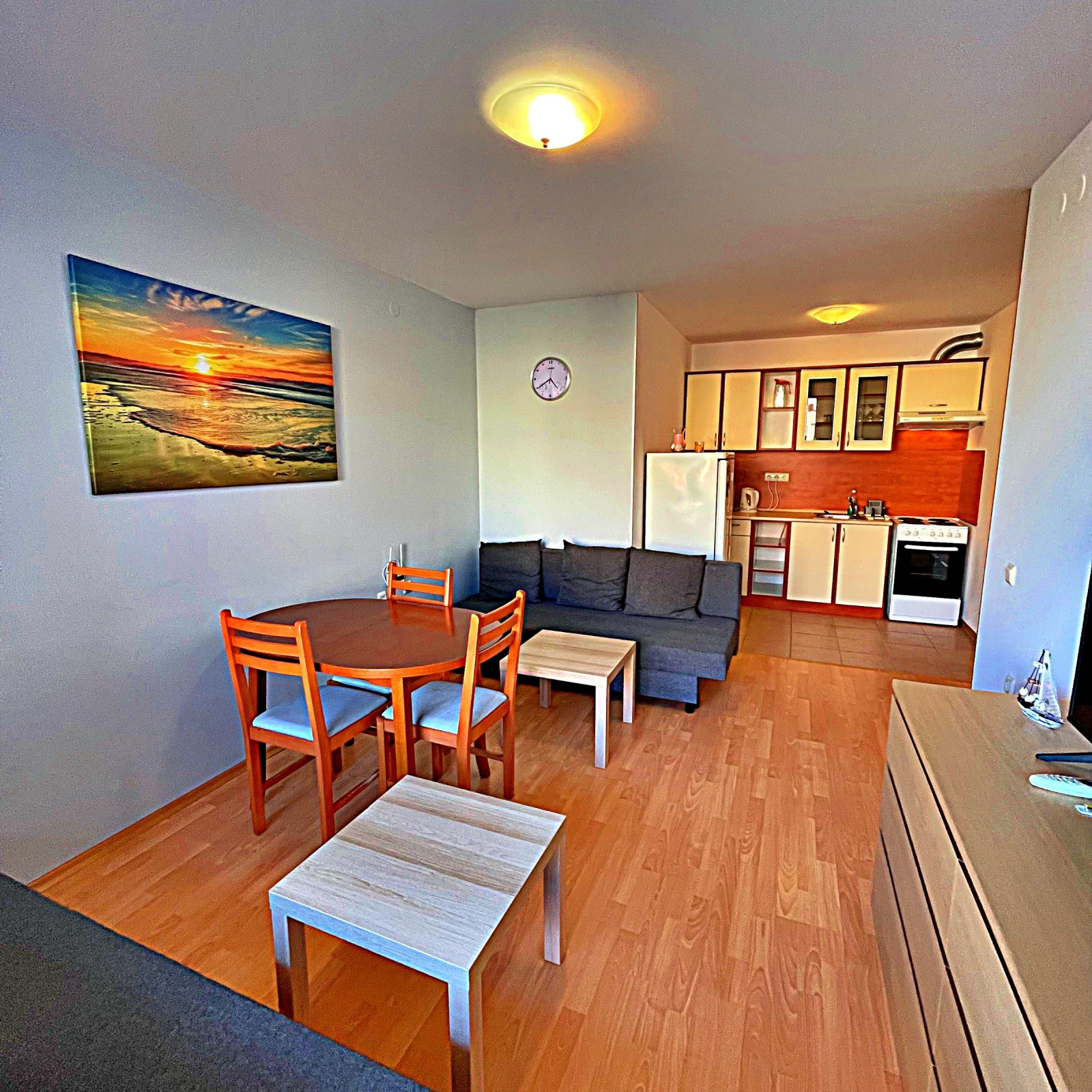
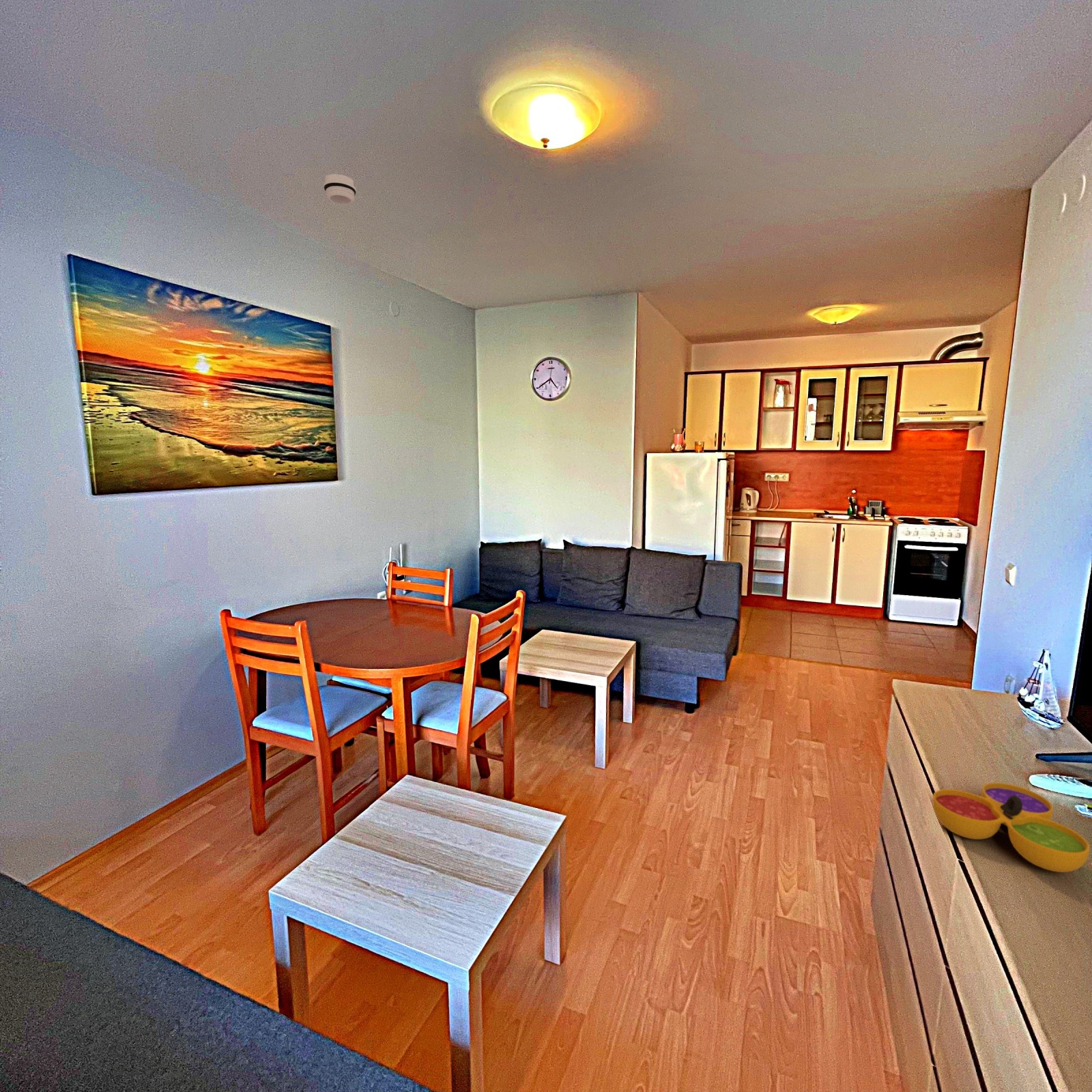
+ decorative bowl (998, 813)
+ smoke detector (340, 190)
